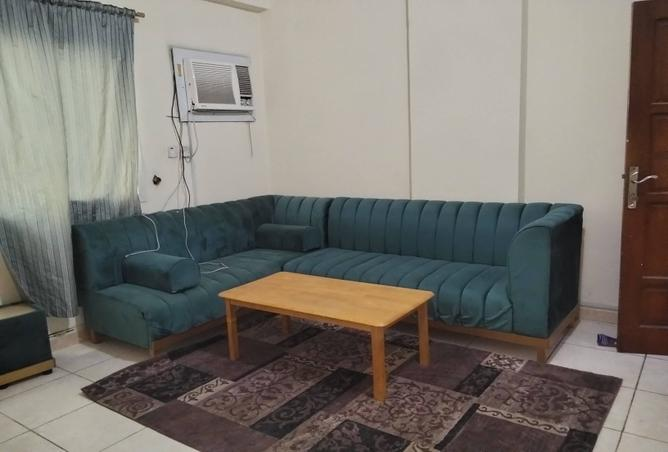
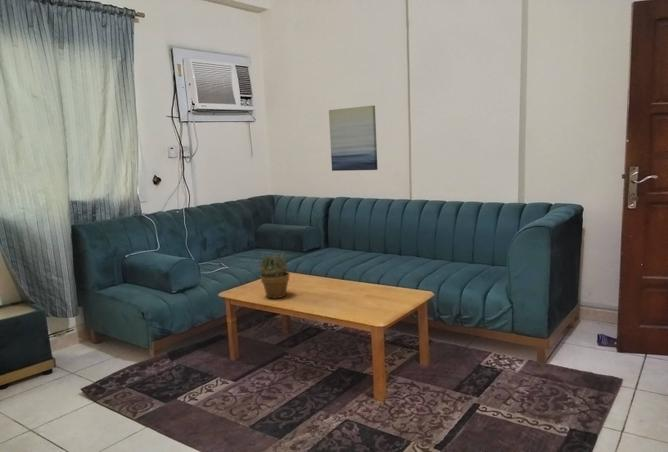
+ wall art (352, 139)
+ potted cactus (274, 273)
